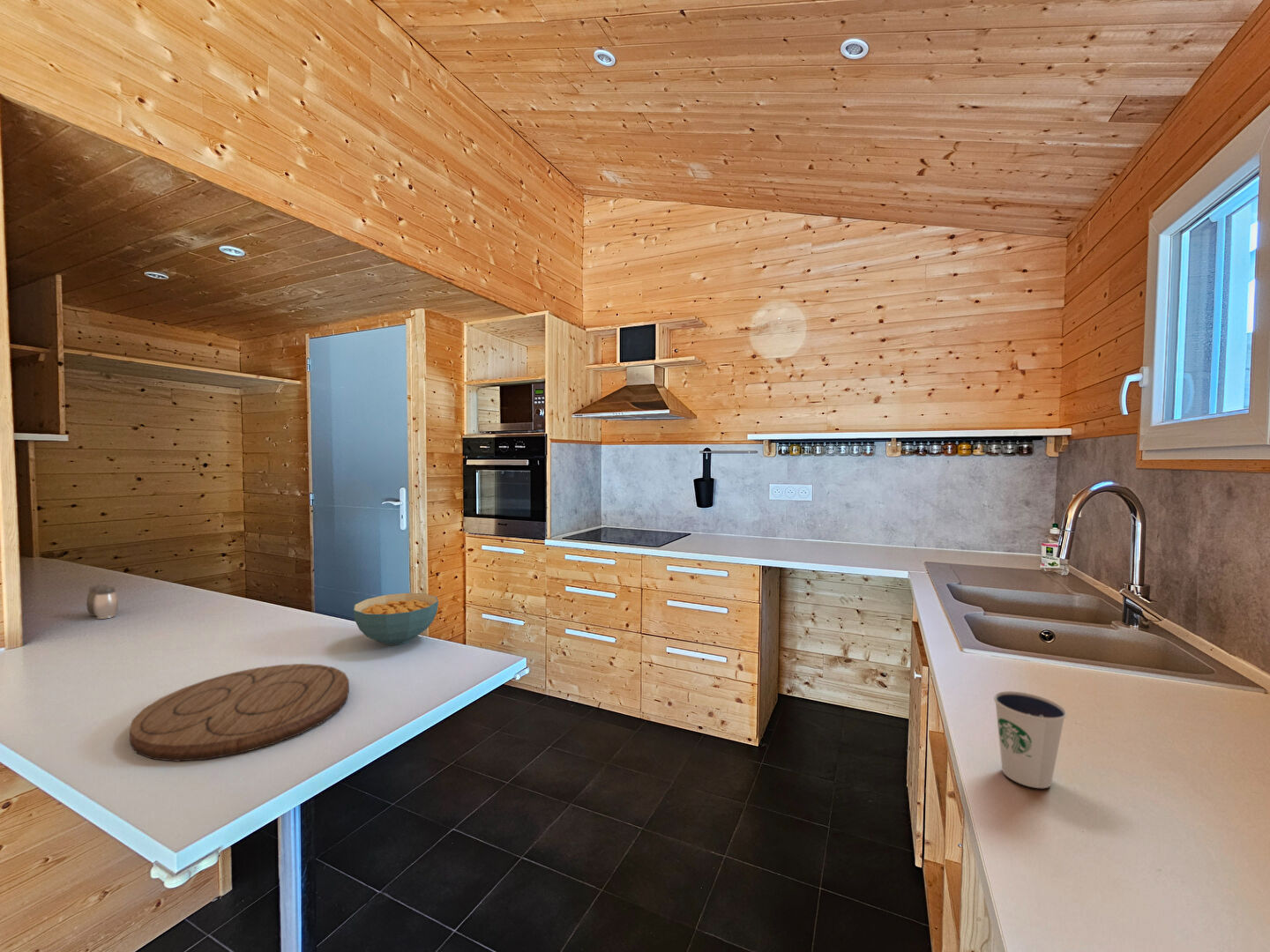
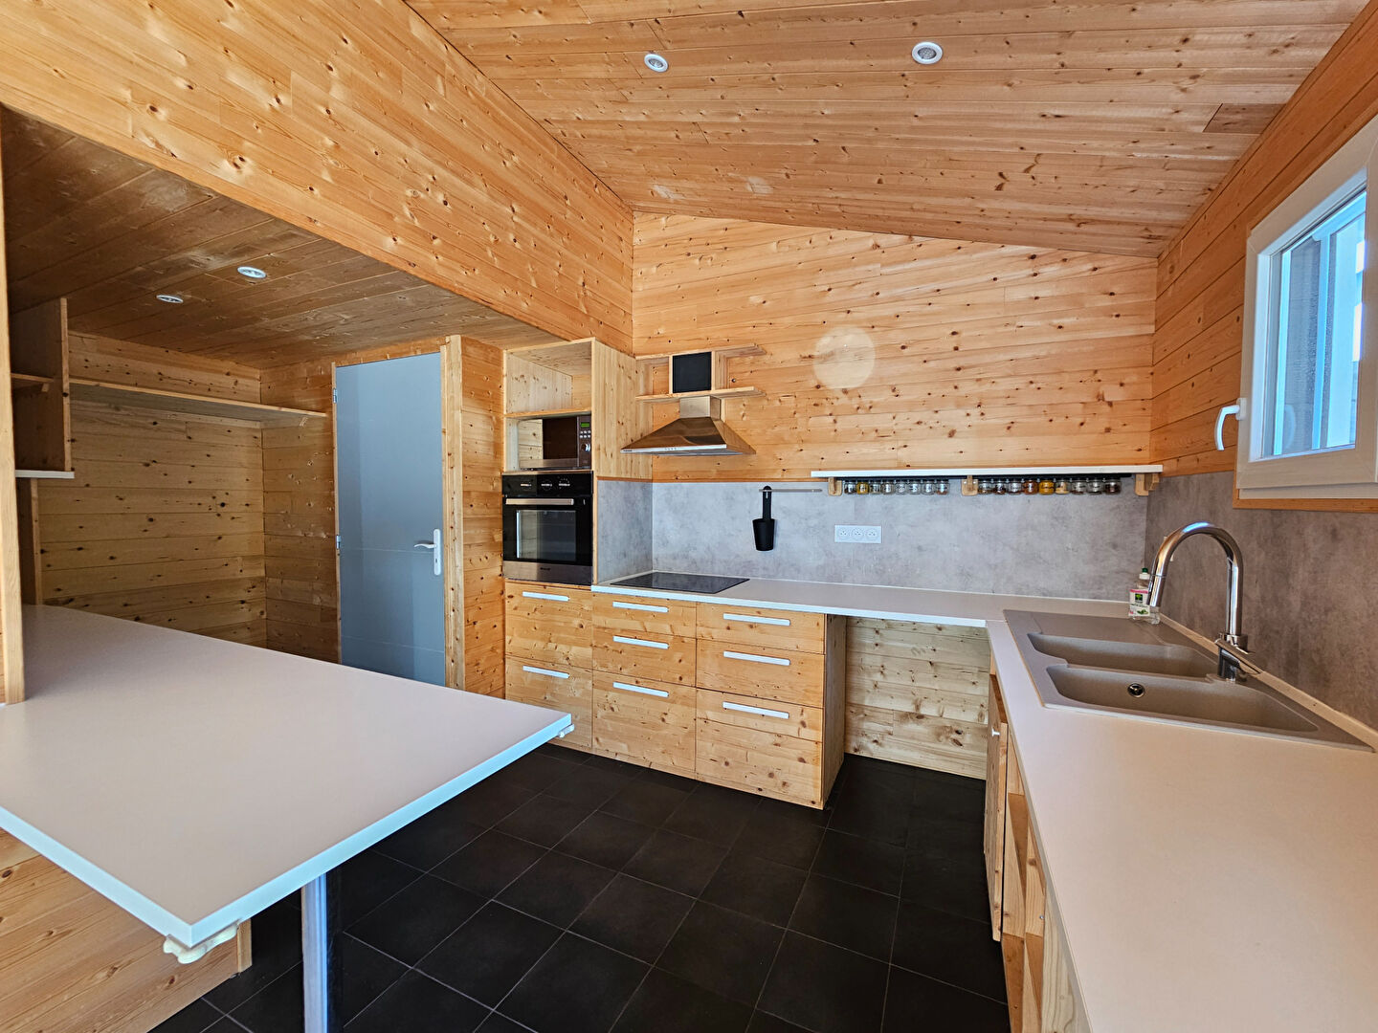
- cutting board (250, 704)
- salt and pepper shaker (101, 600)
- cereal bowl (397, 621)
- dixie cup (1027, 740)
